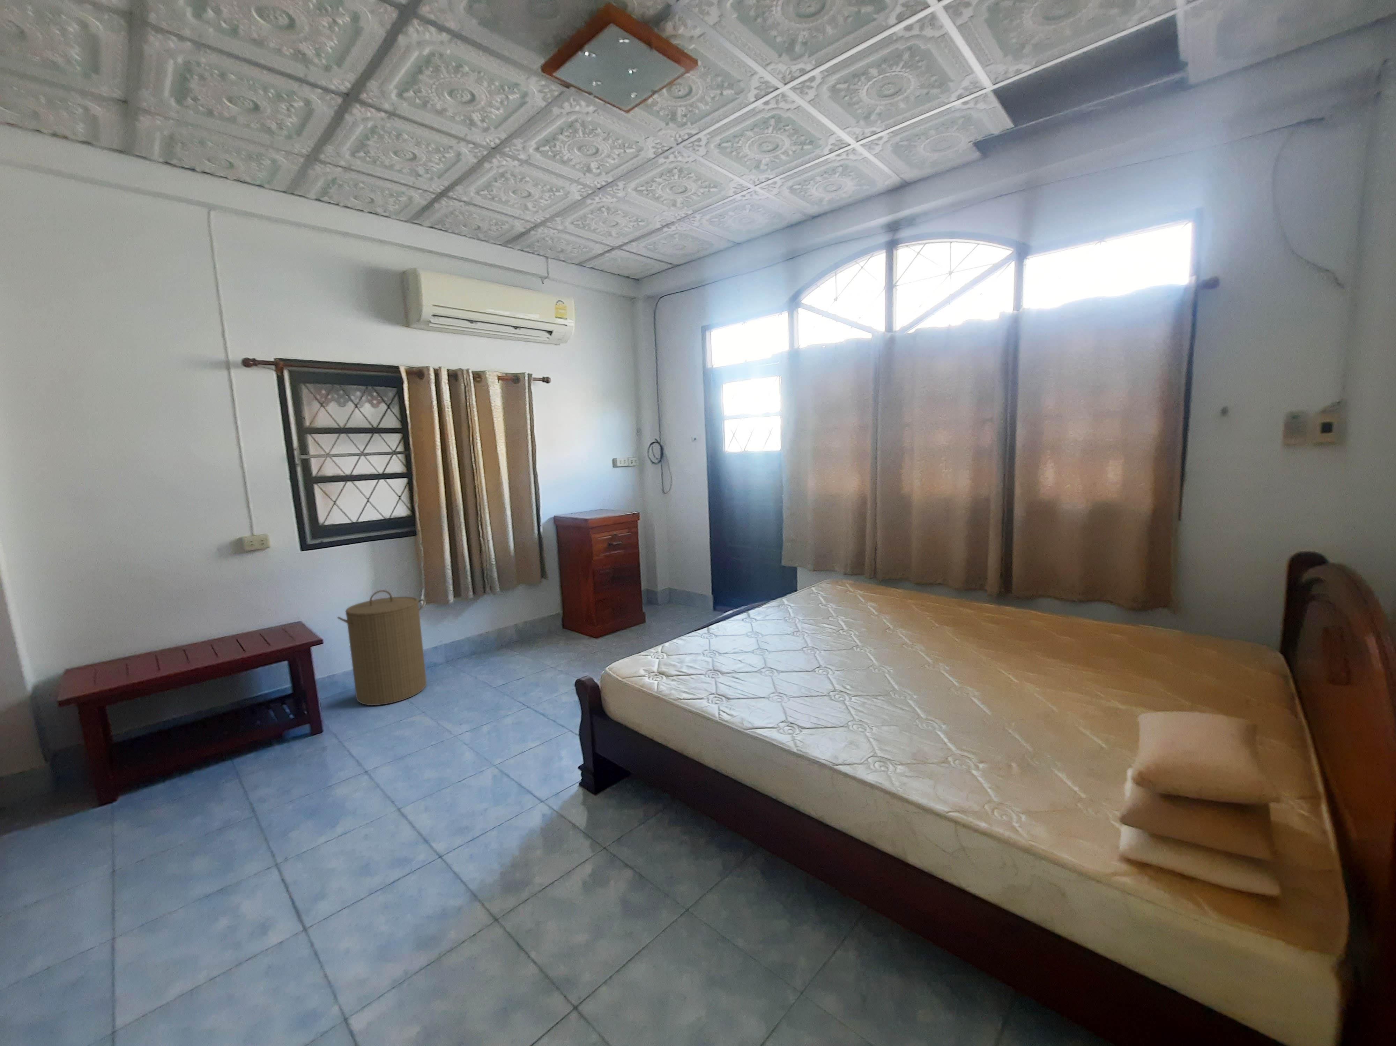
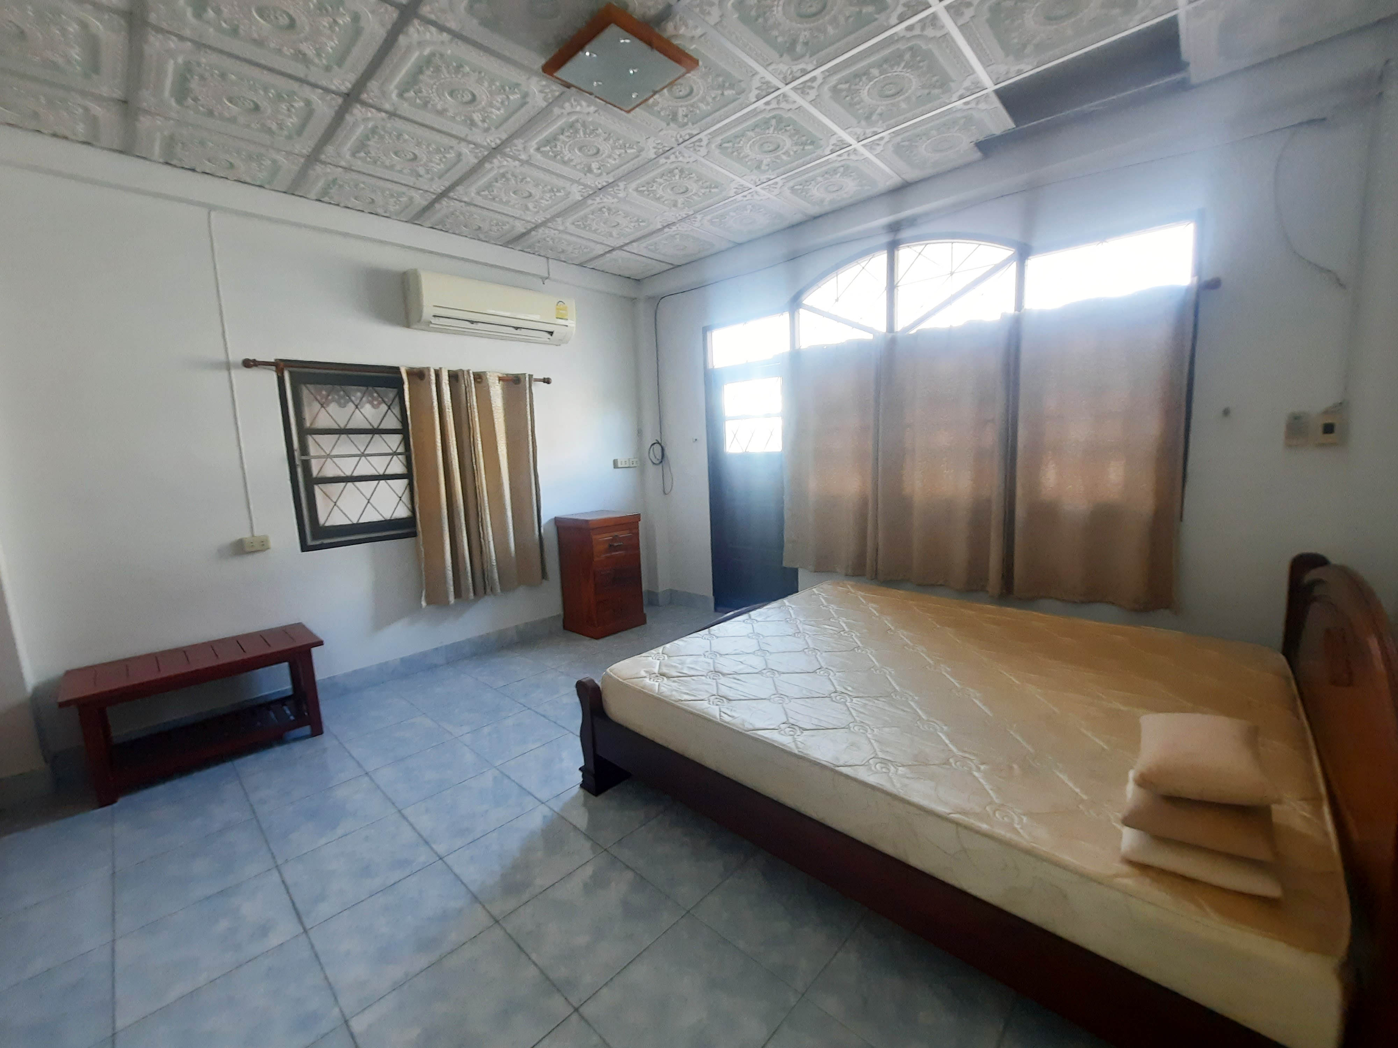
- laundry hamper (387, 642)
